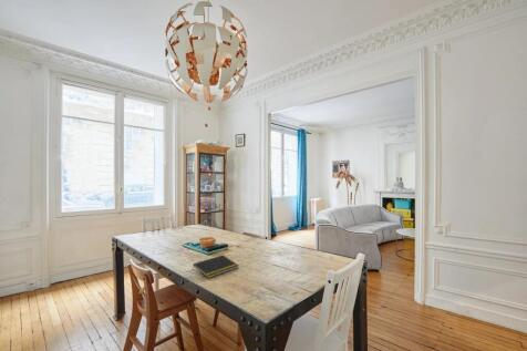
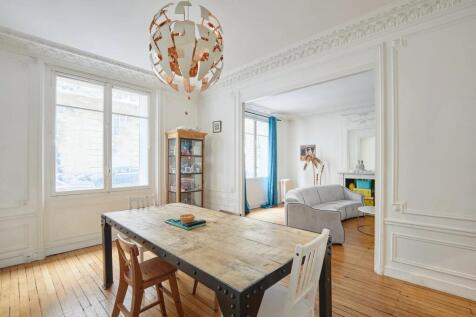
- notepad (216, 265)
